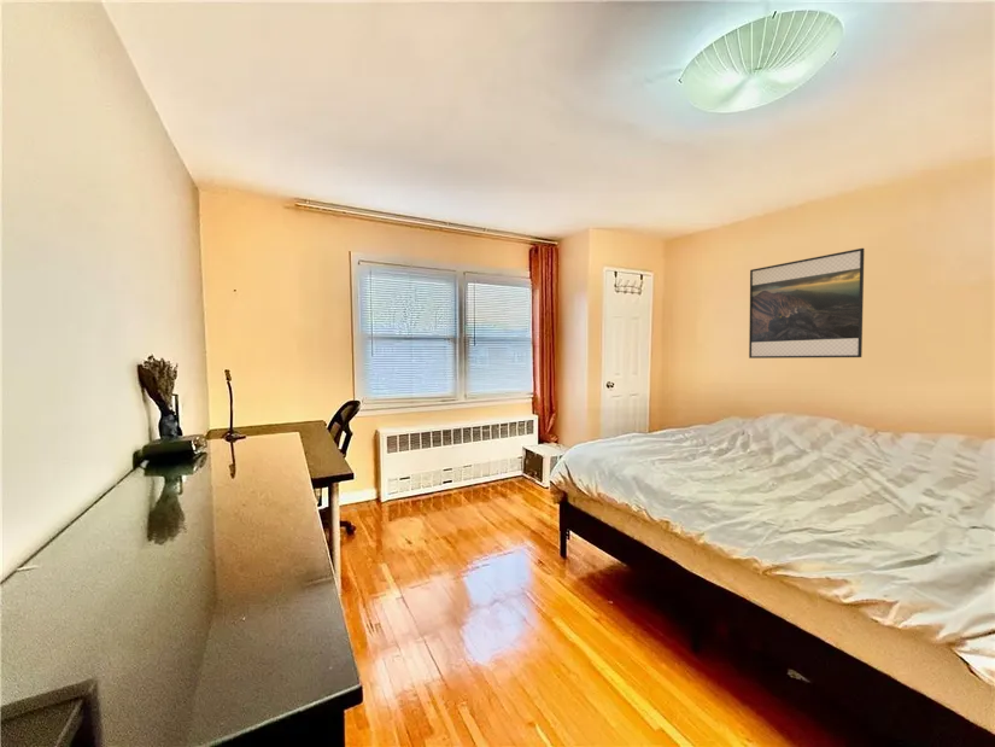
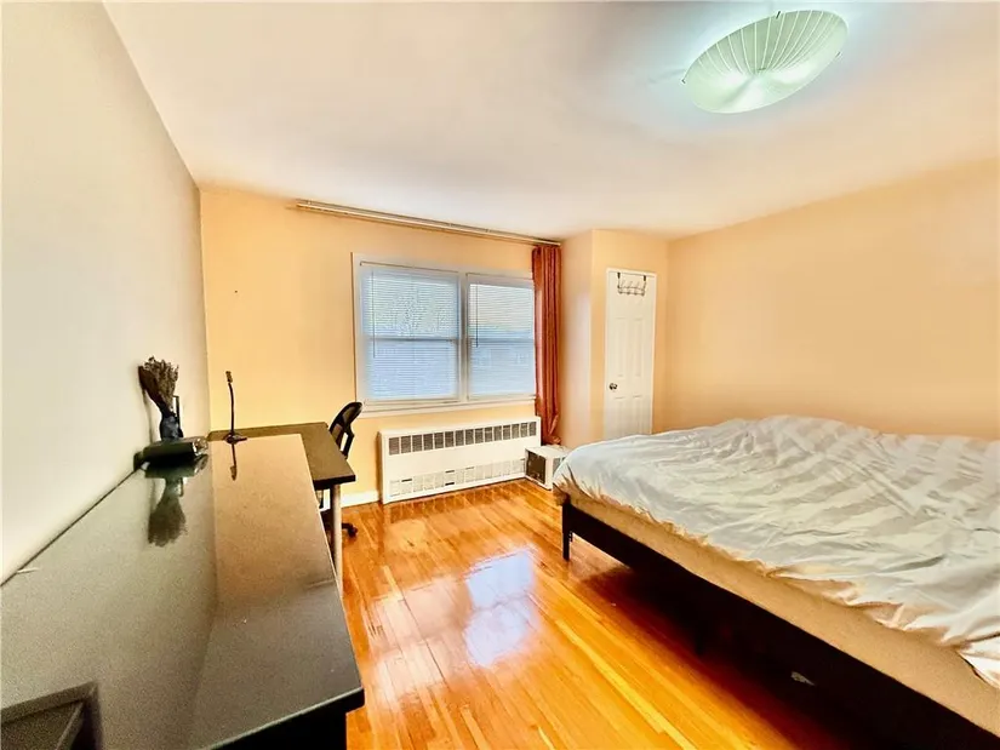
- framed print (800, 309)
